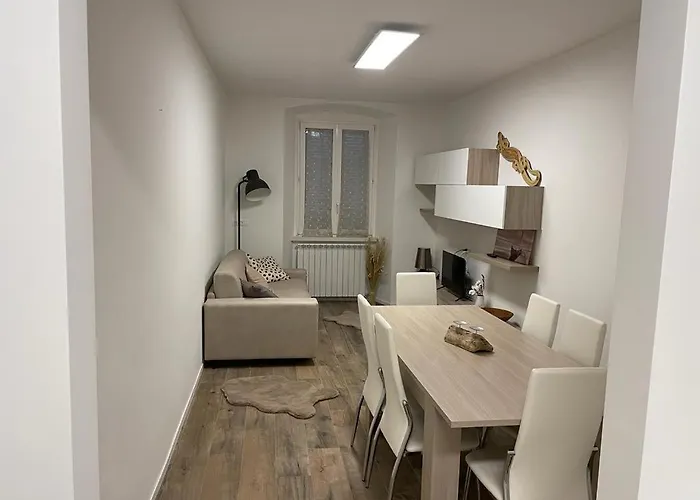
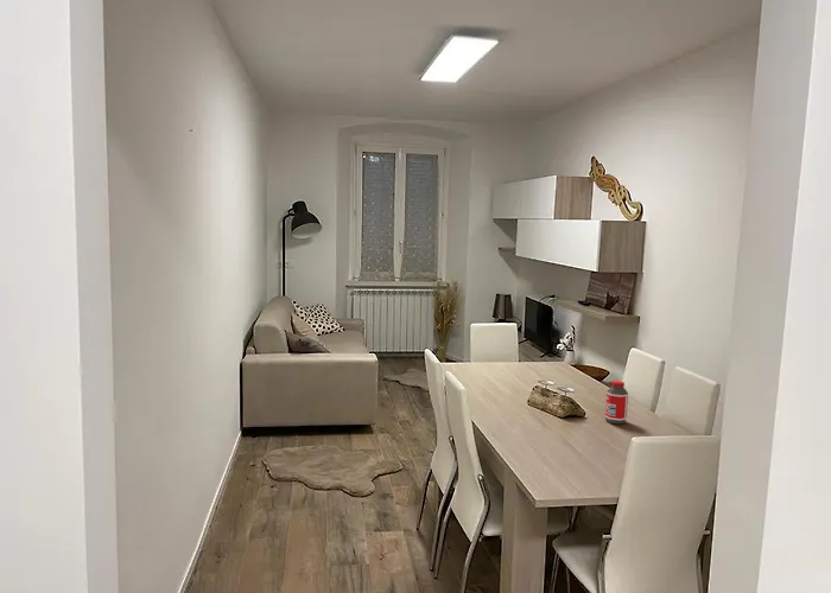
+ bottle (616, 401)
